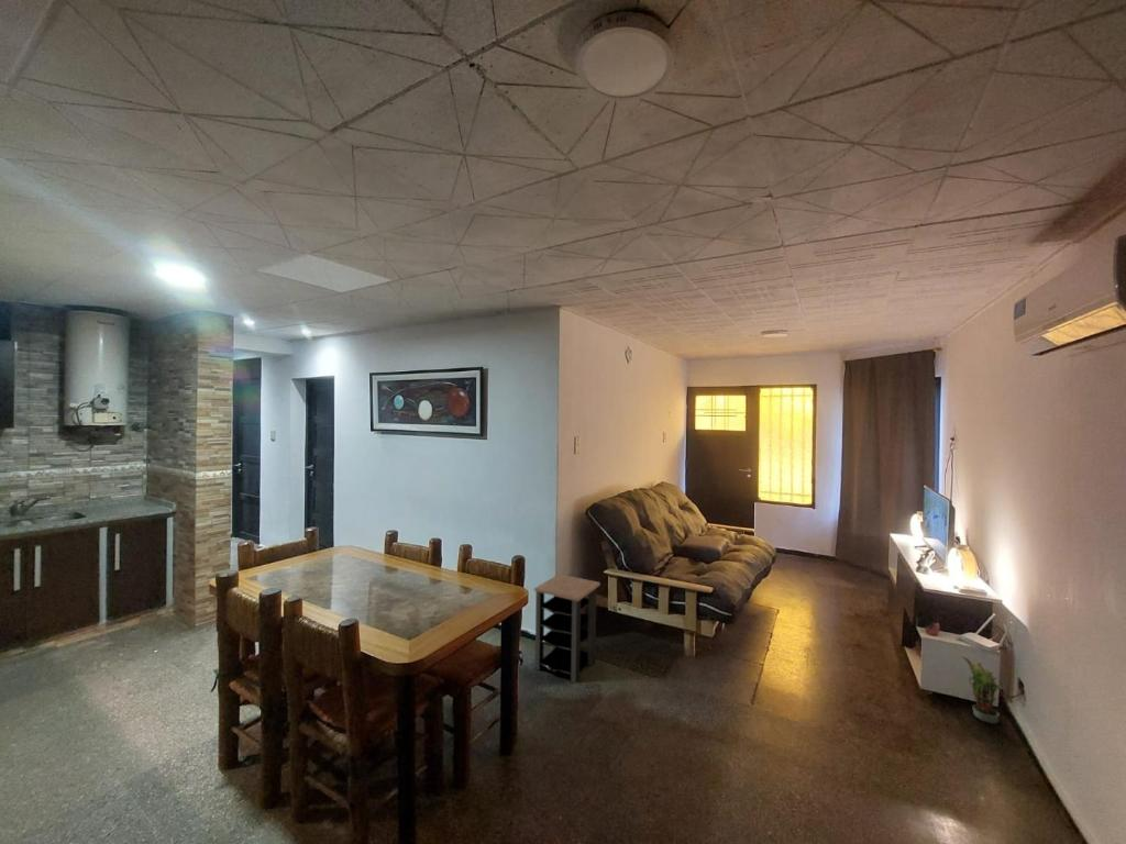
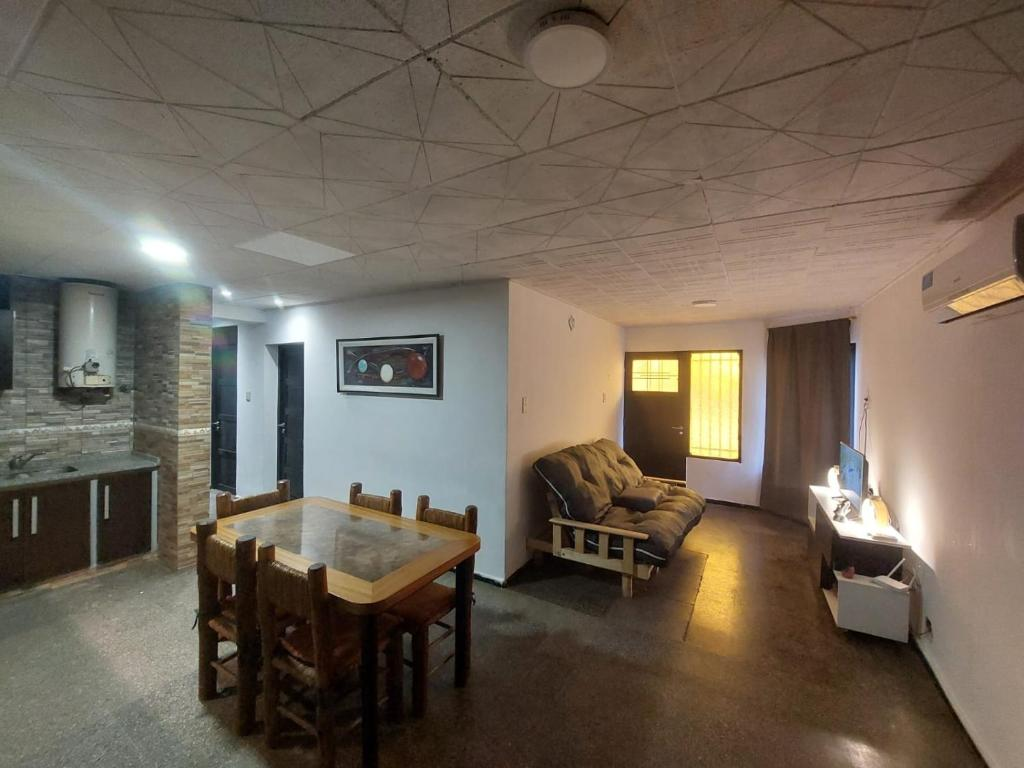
- potted plant (979, 686)
- side table (566, 625)
